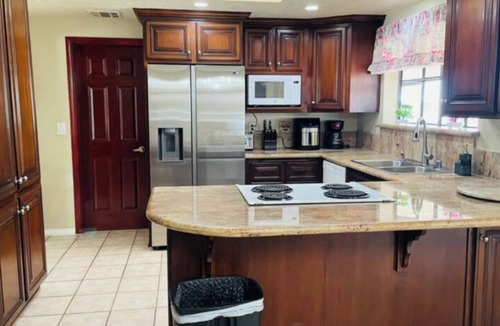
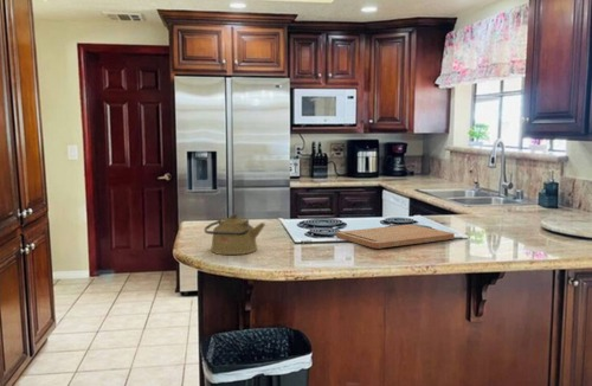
+ kettle (238, 232)
+ cutting board (394, 234)
